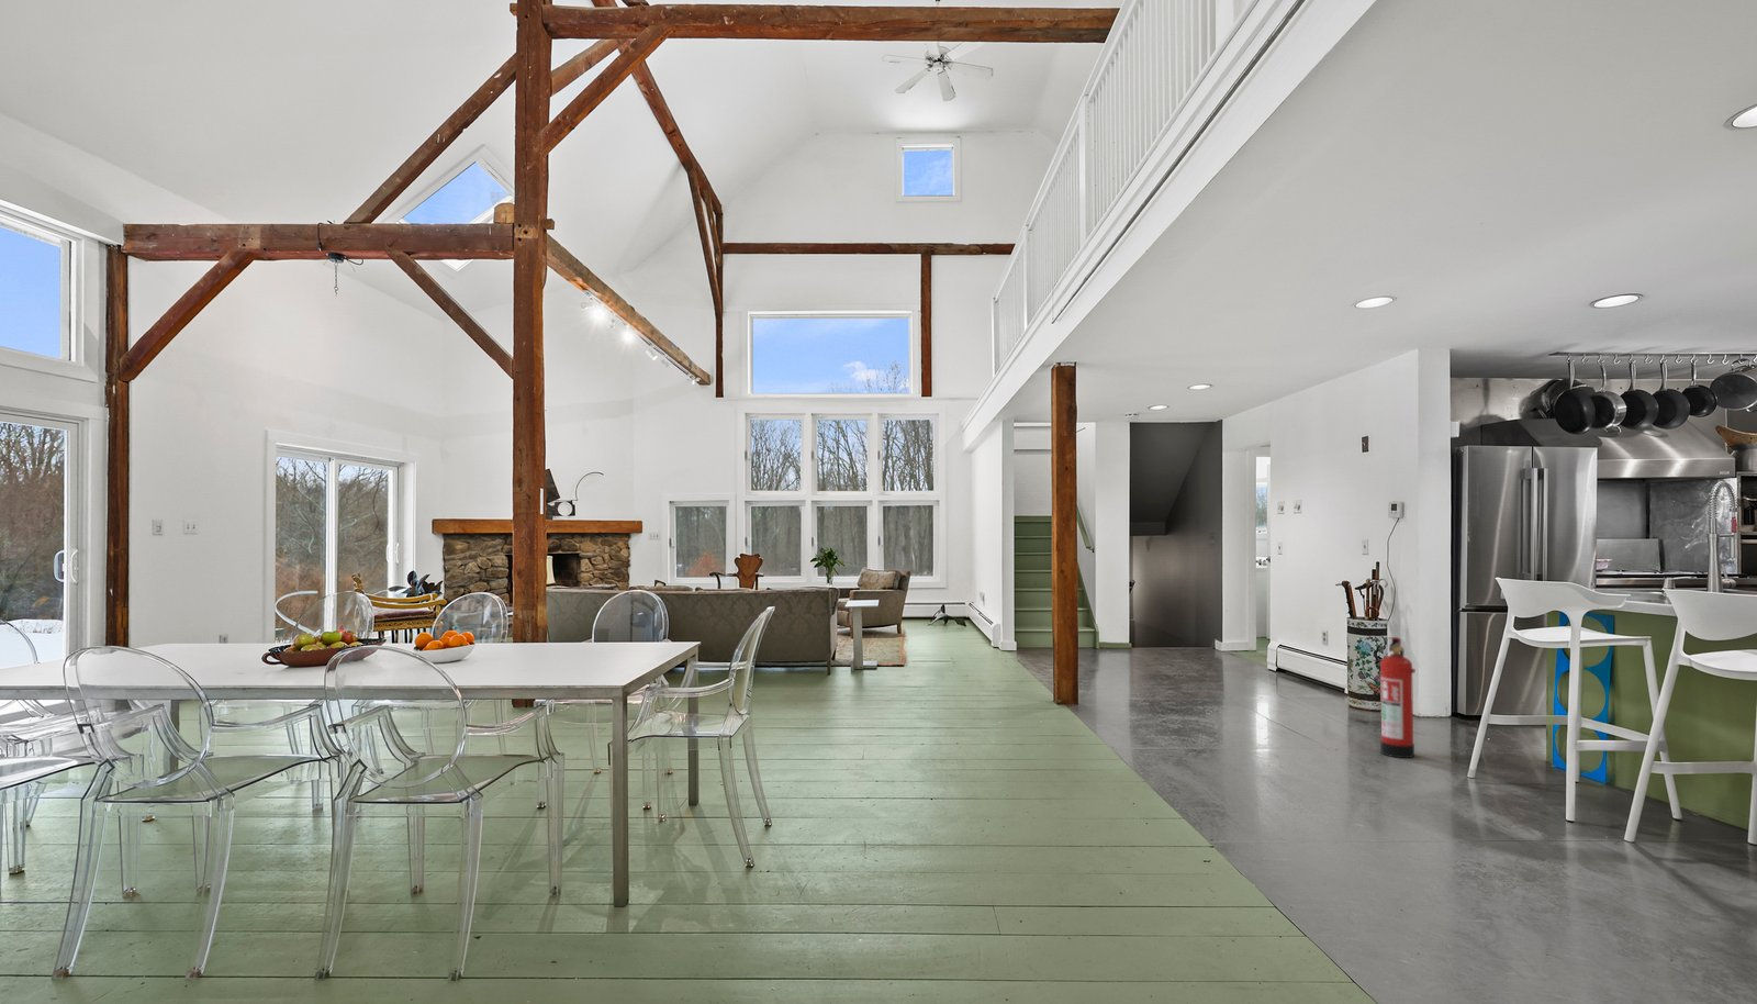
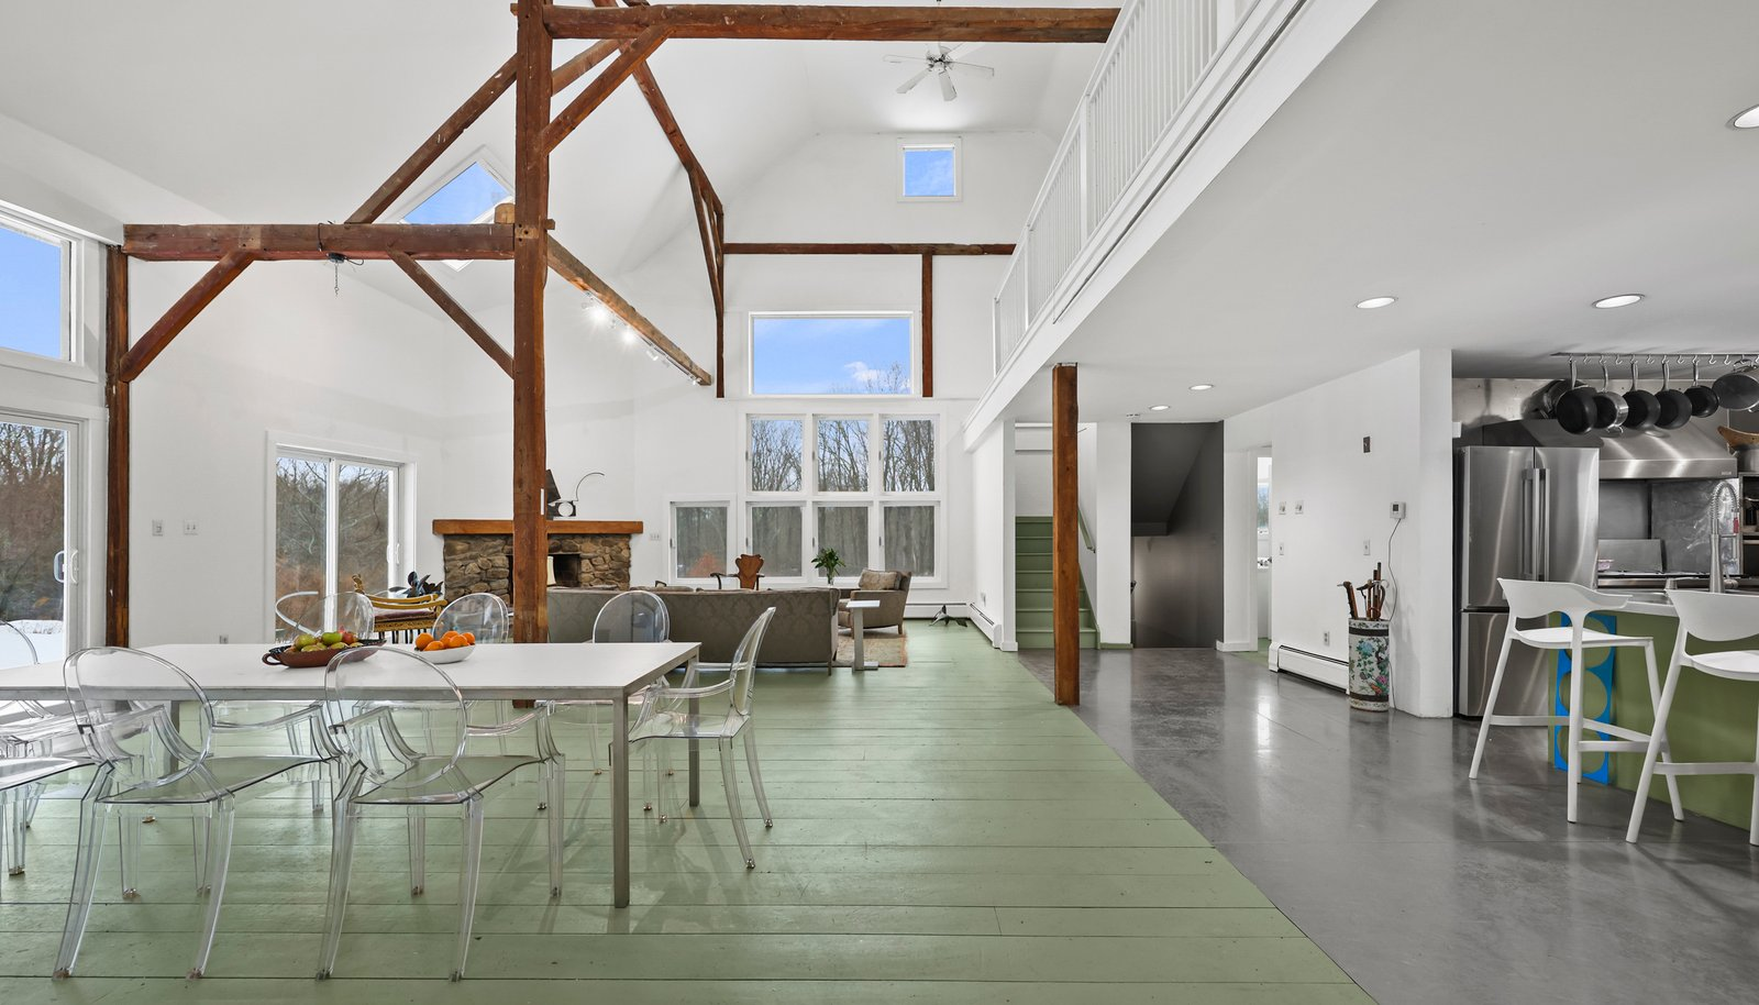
- fire extinguisher (1397, 694)
